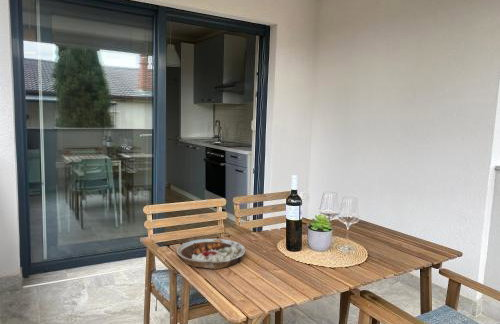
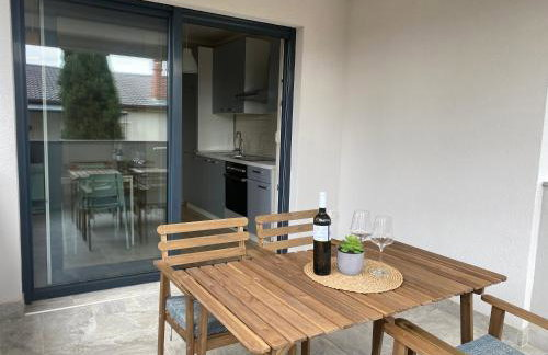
- plate (211, 250)
